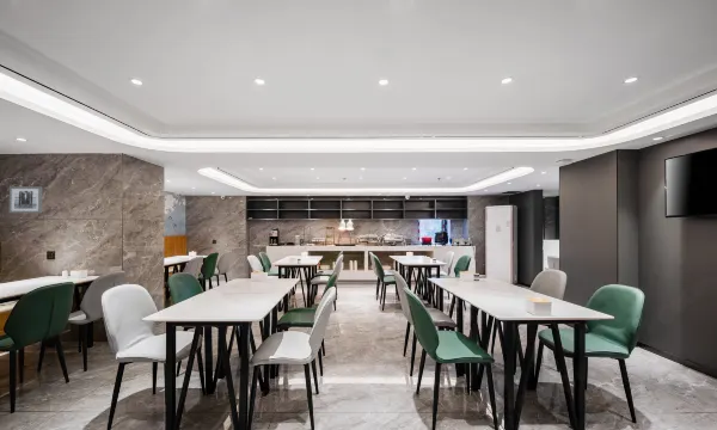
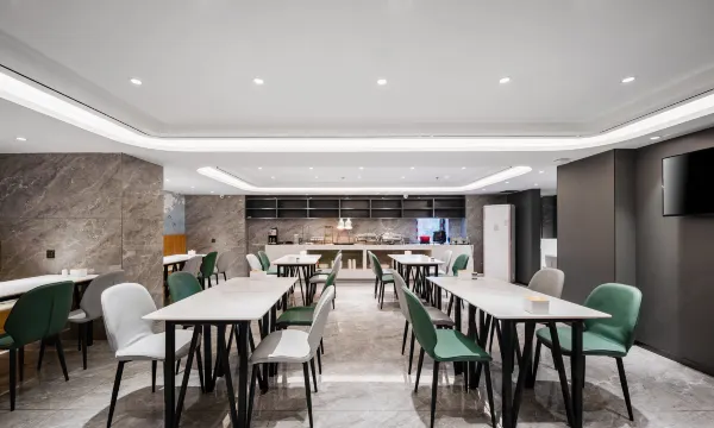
- wall art (25, 199)
